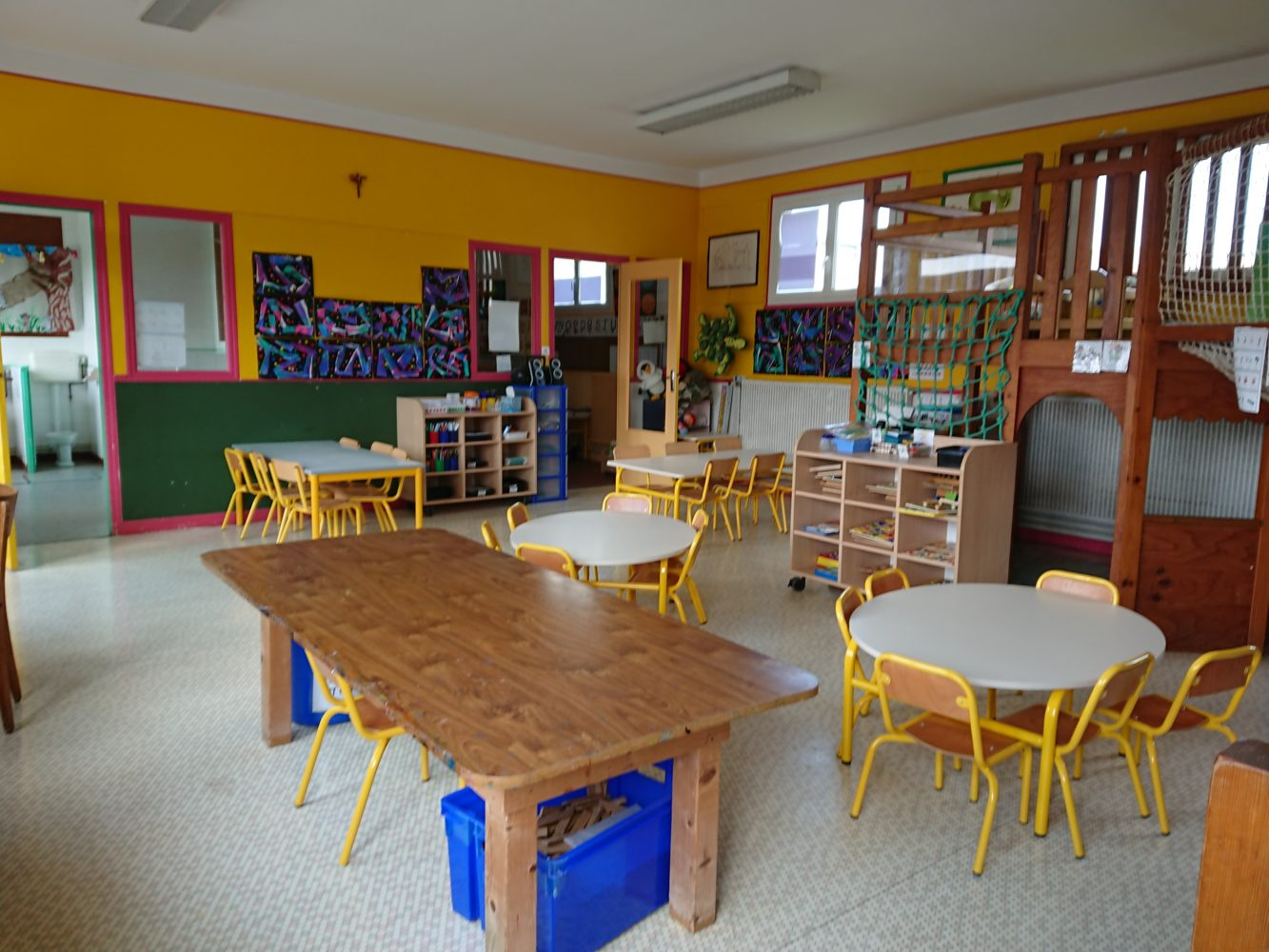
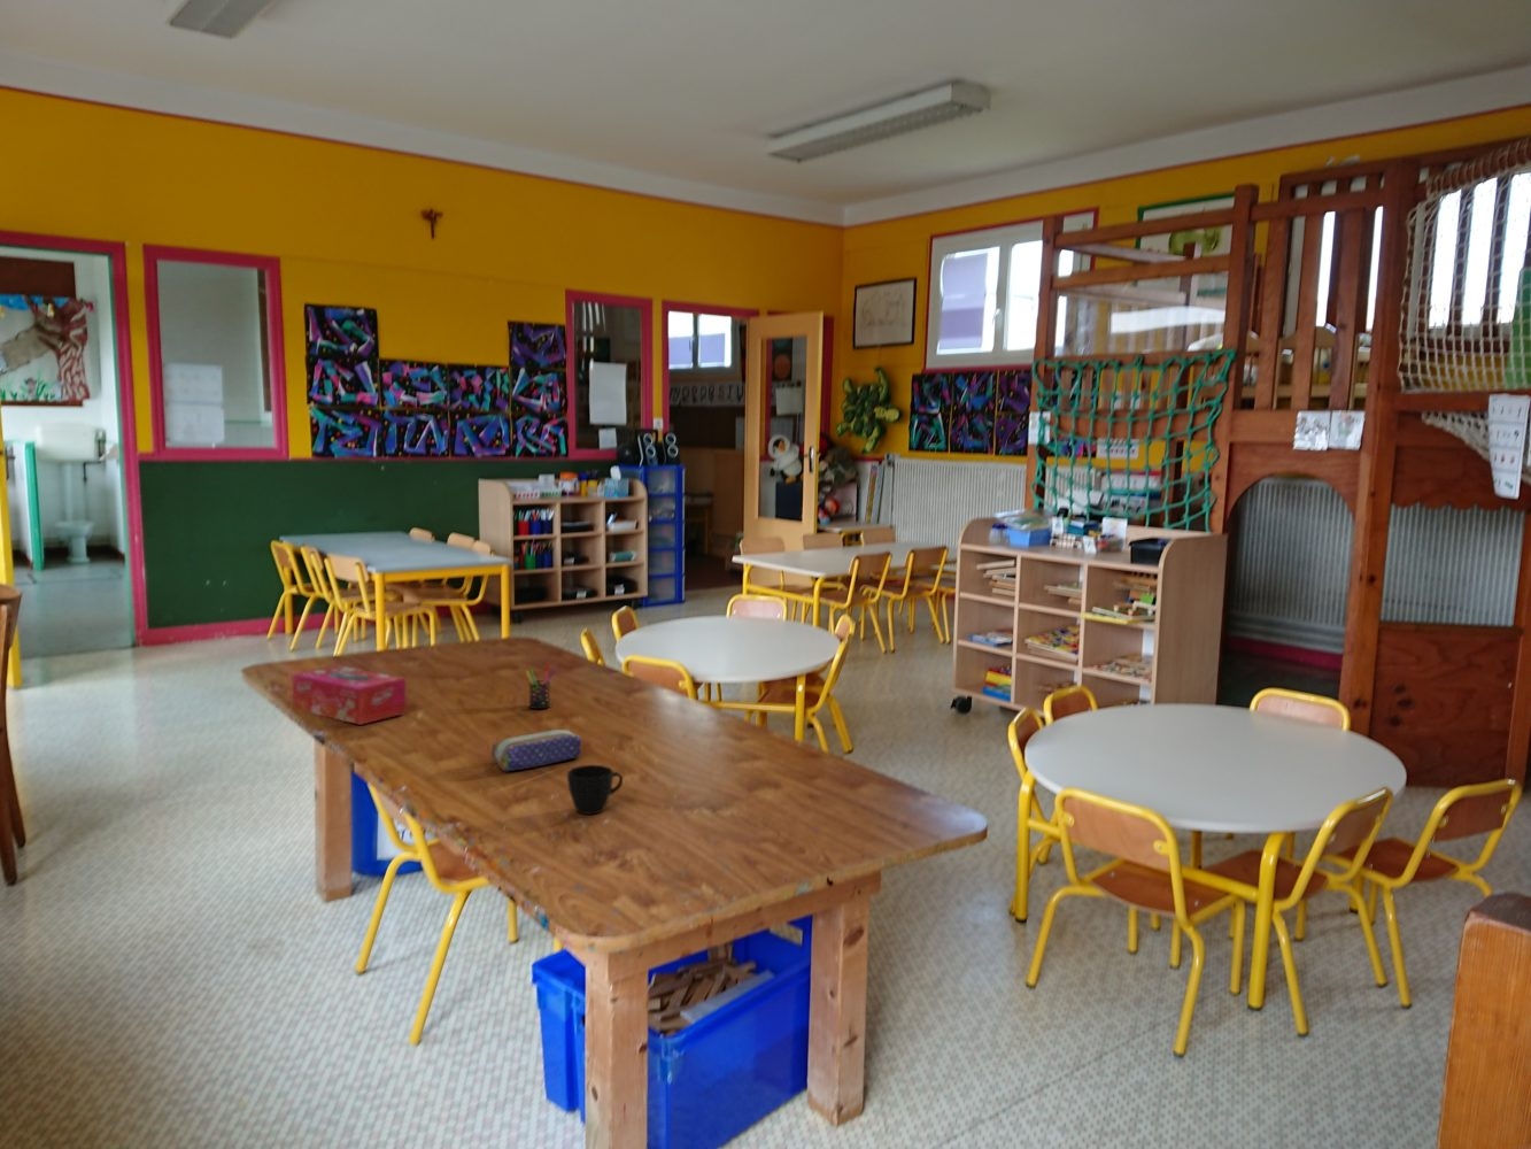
+ pen holder (538, 684)
+ pencil case (537, 750)
+ tissue box (349, 693)
+ cup (592, 791)
